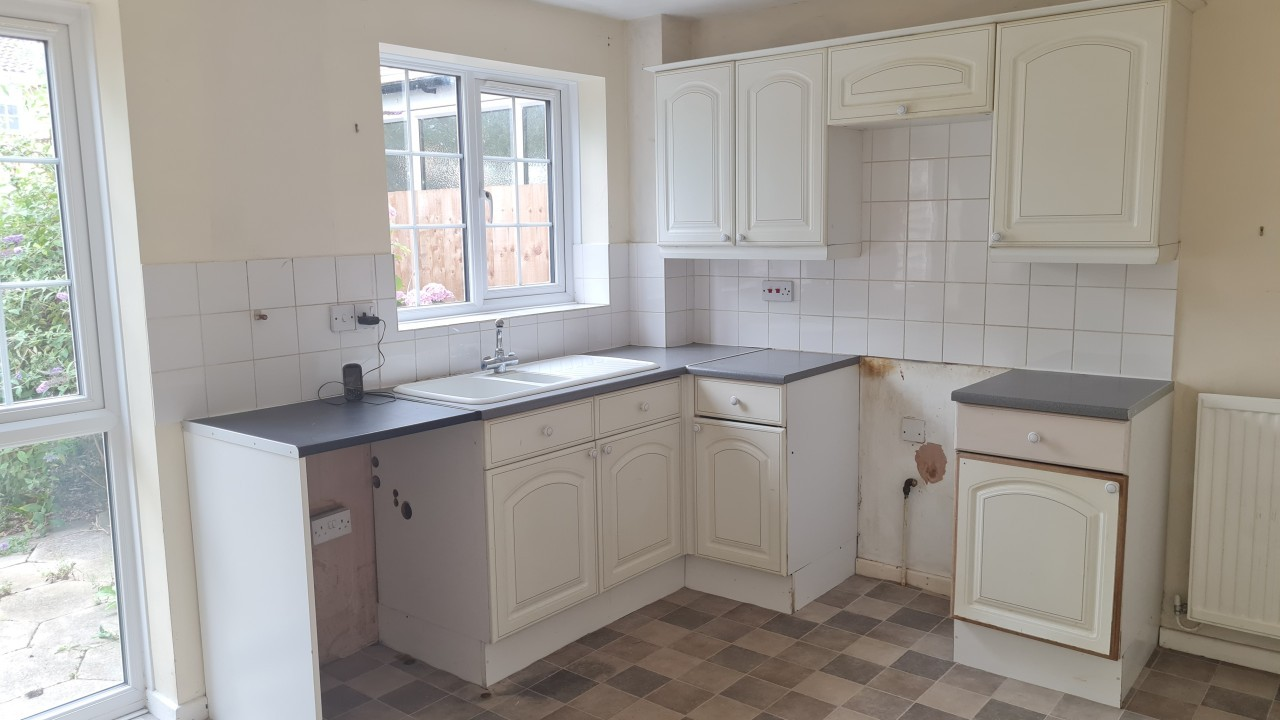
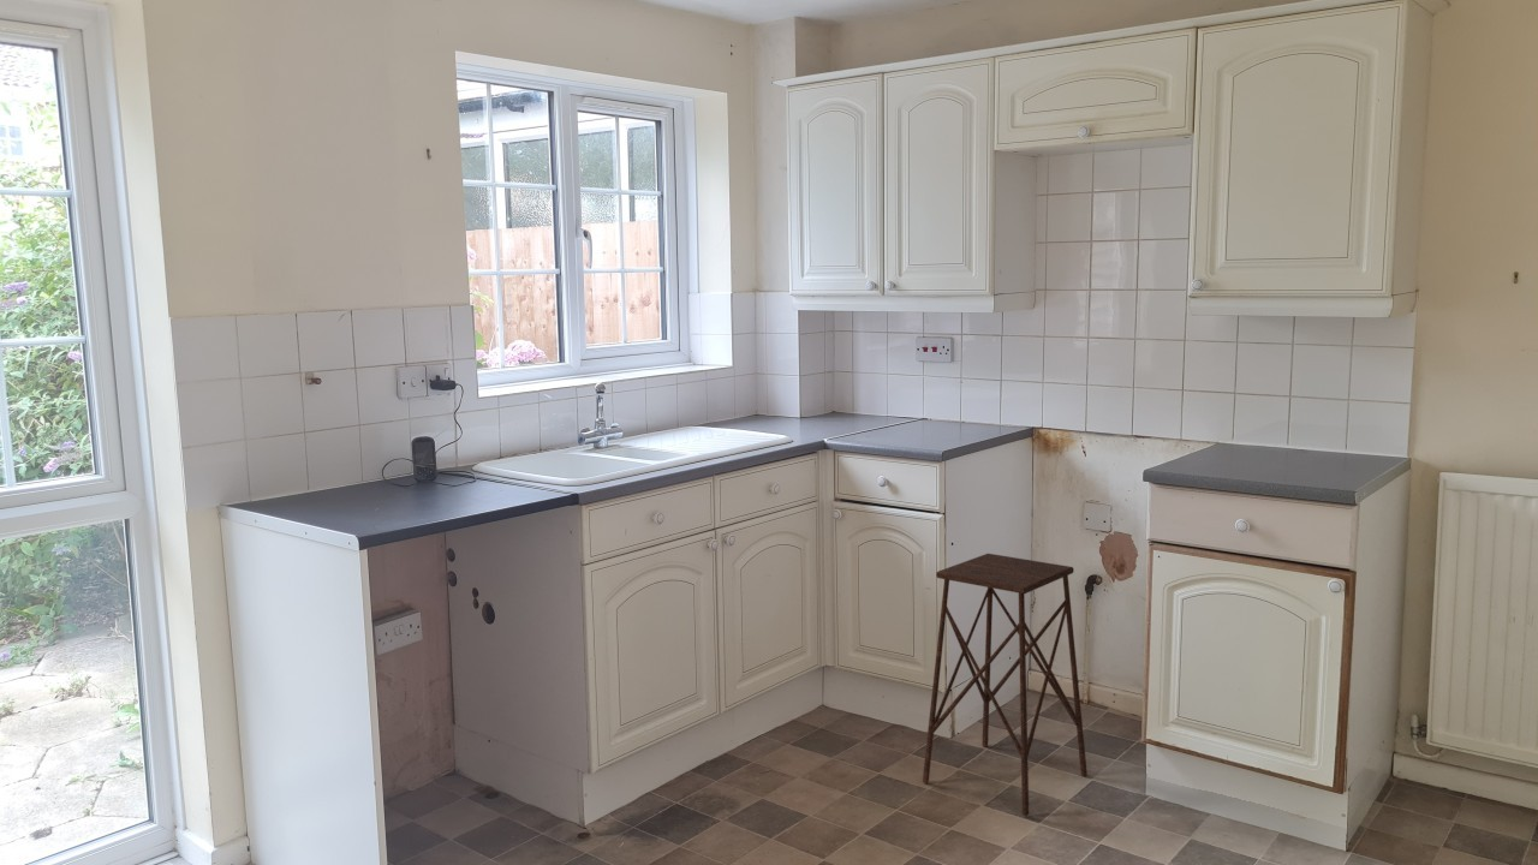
+ side table (1006, 675)
